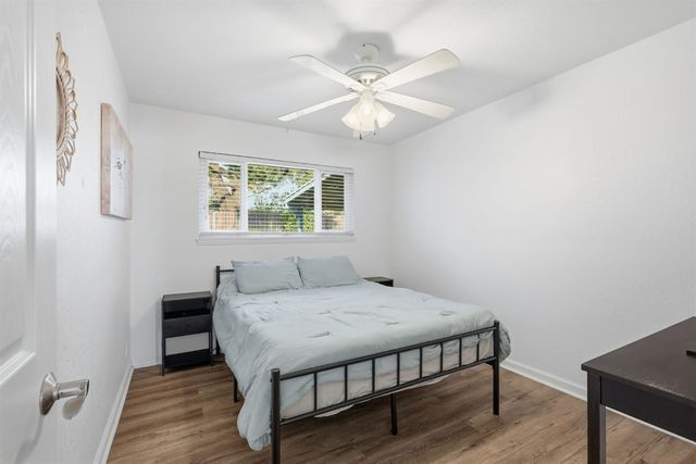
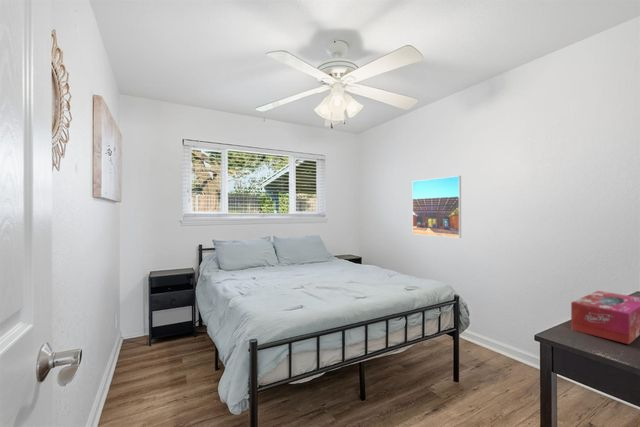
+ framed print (434, 207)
+ tissue box (611, 314)
